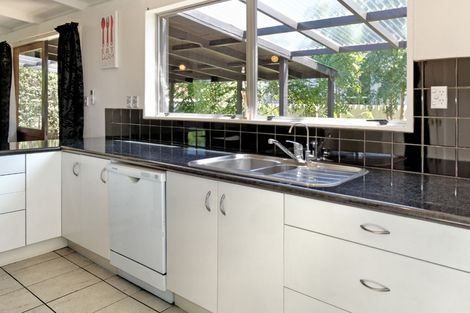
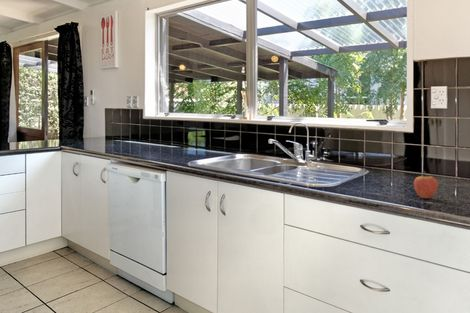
+ fruit (425, 184)
